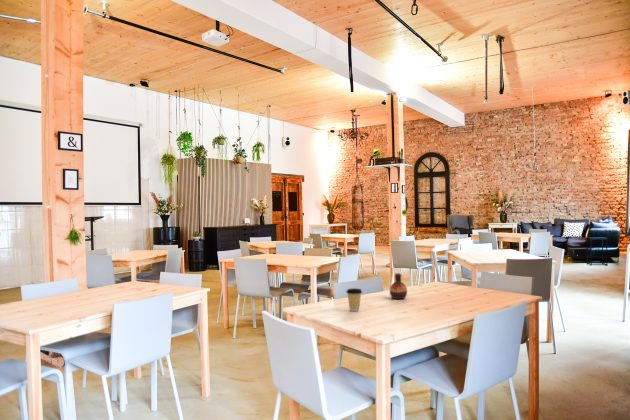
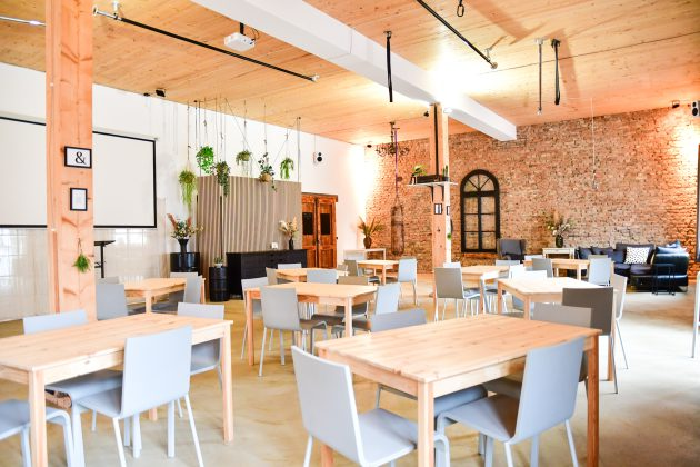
- vase (398, 285)
- coffee cup (354, 299)
